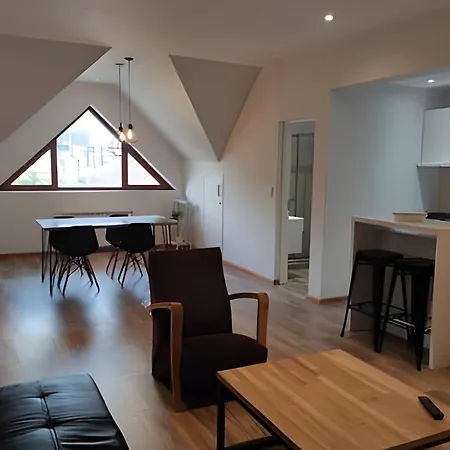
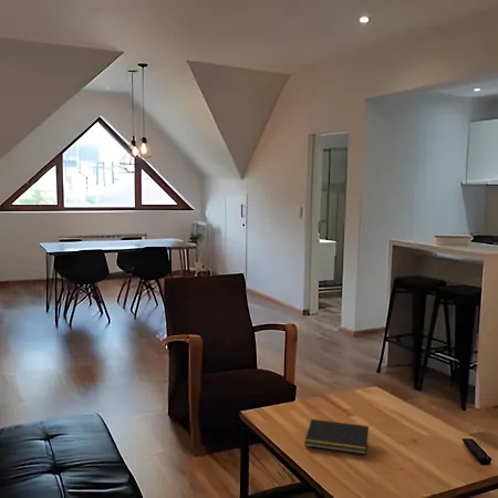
+ notepad (336, 435)
